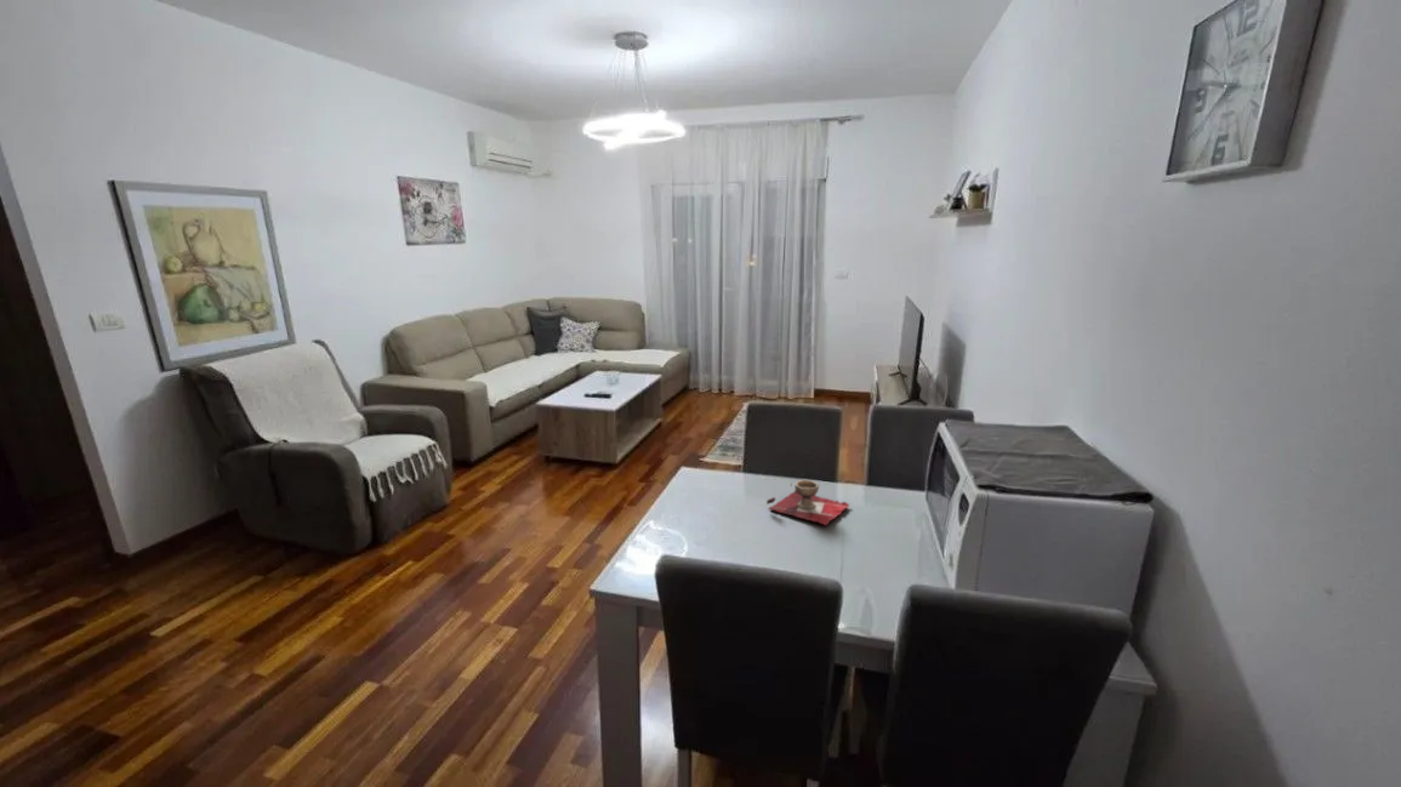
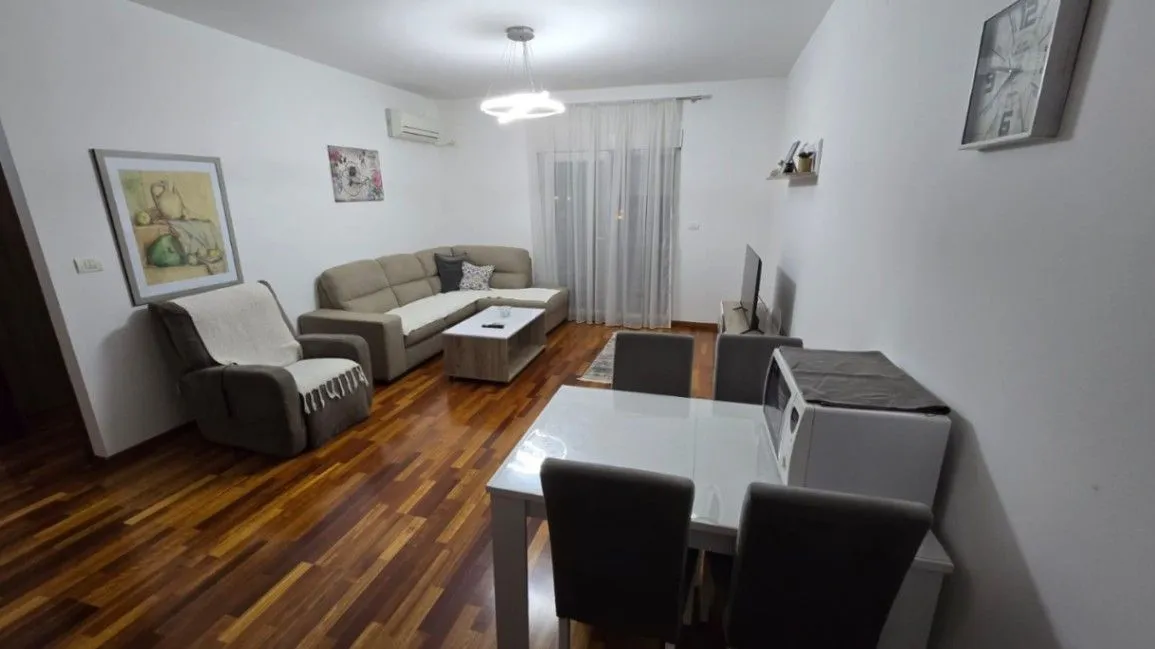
- decorative bowl (808, 496)
